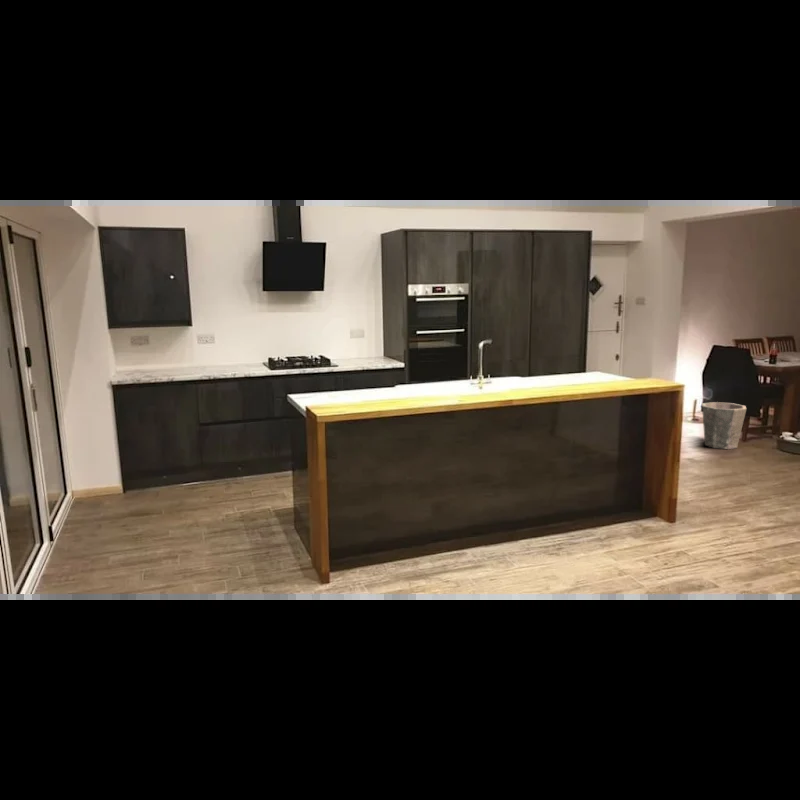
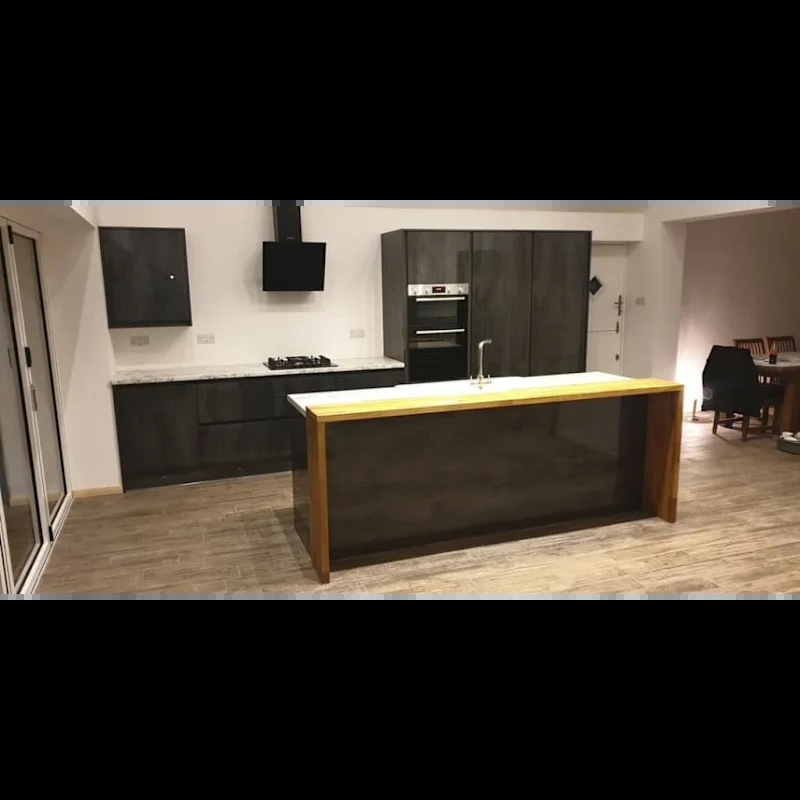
- waste bin (722, 425)
